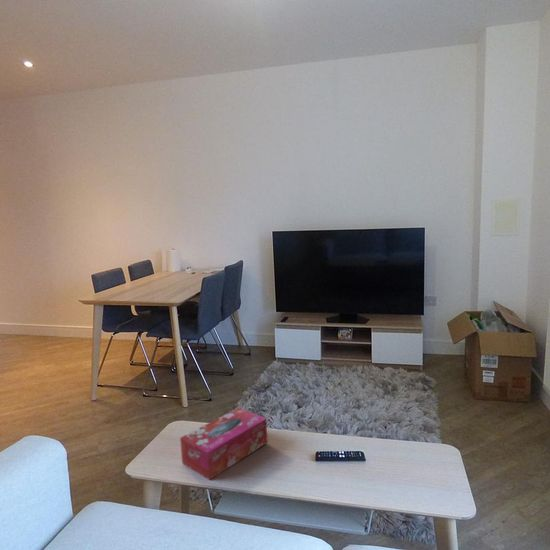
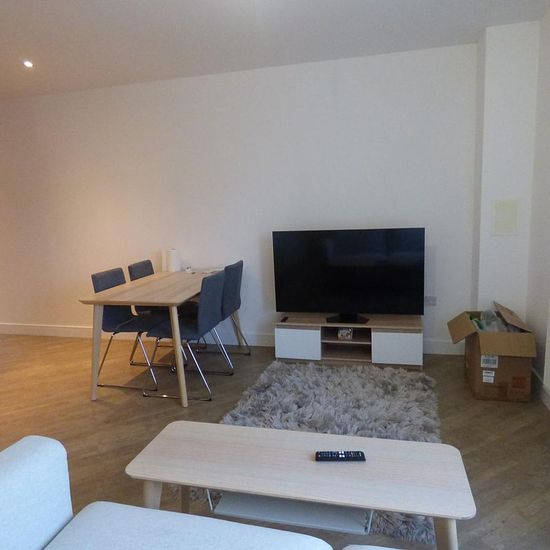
- tissue box (225, 440)
